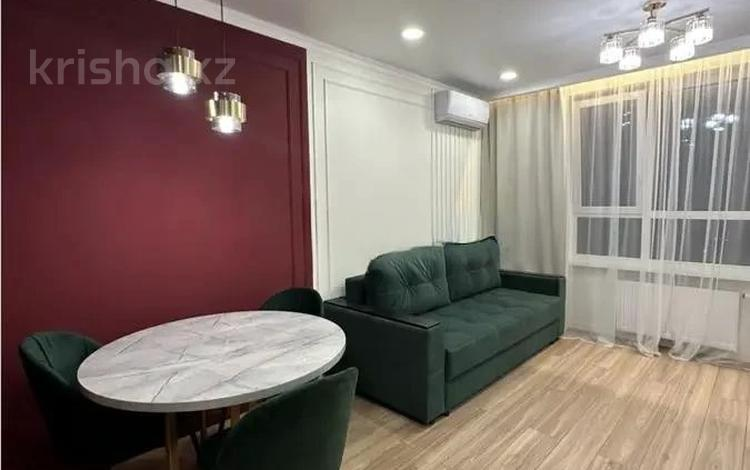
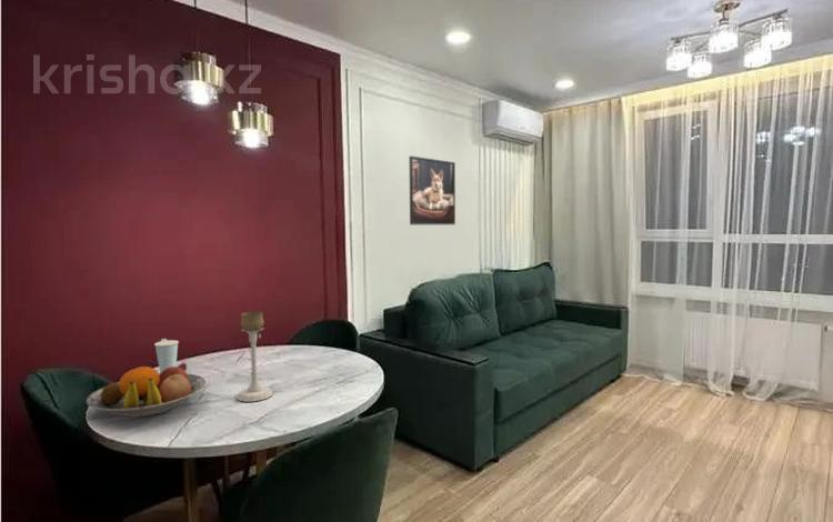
+ candle holder (253, 354)
+ fruit bowl (149, 385)
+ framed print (433, 192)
+ cup (167, 358)
